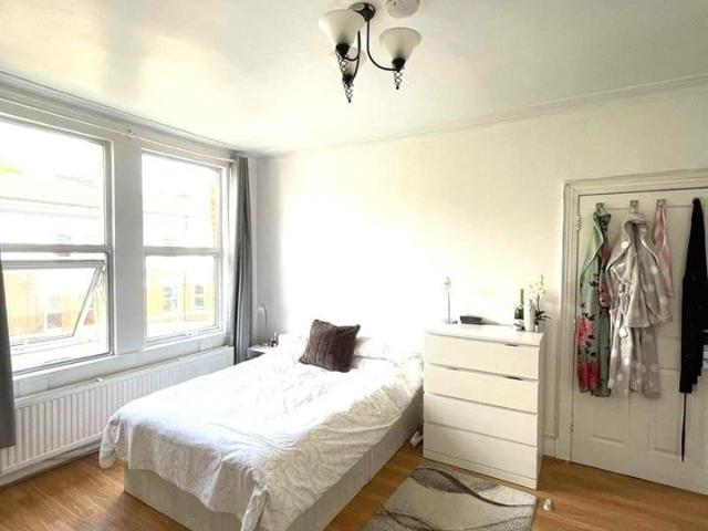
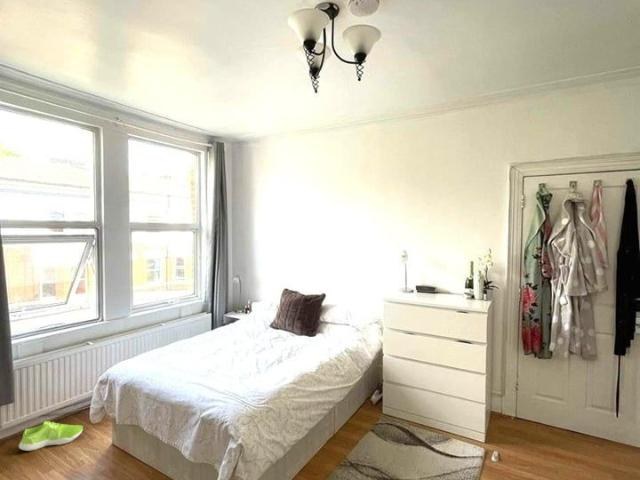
+ shoe (52, 431)
